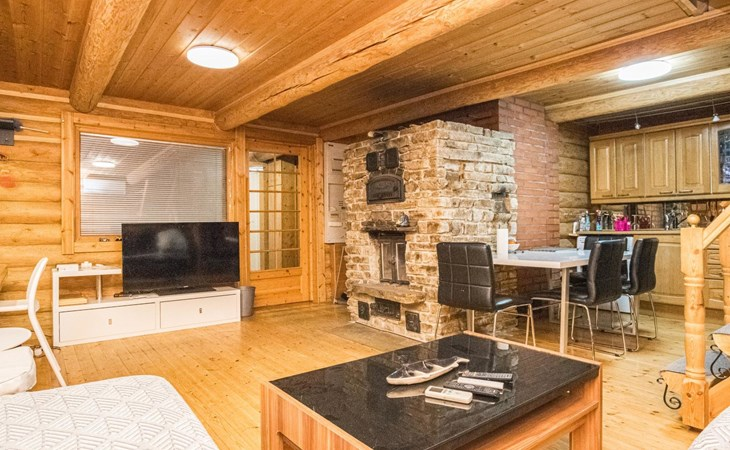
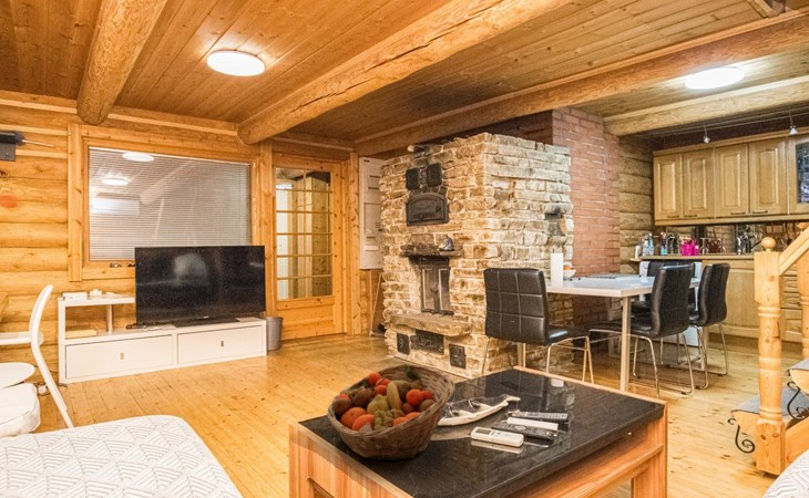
+ fruit basket (390, 407)
